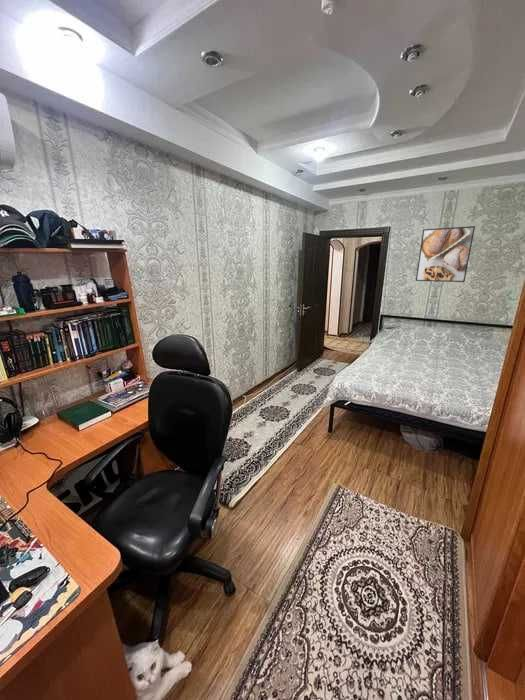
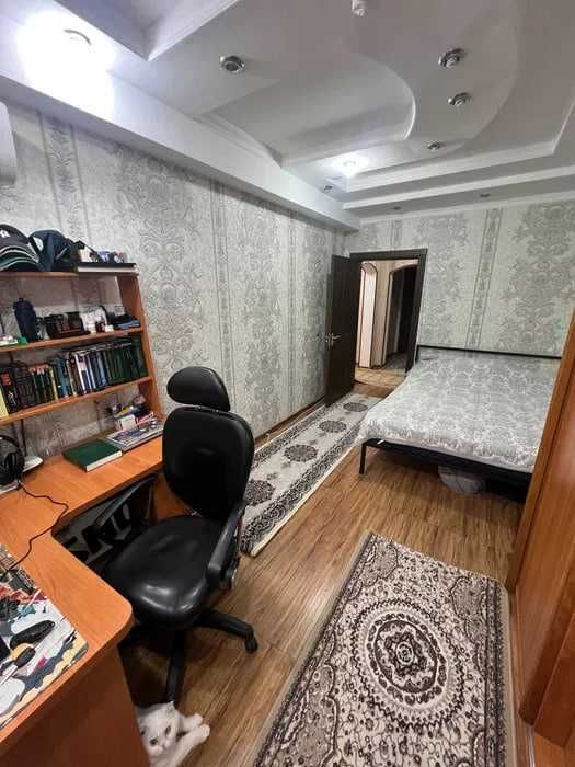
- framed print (443, 255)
